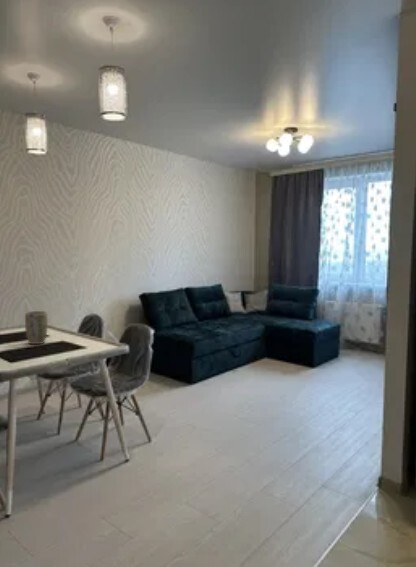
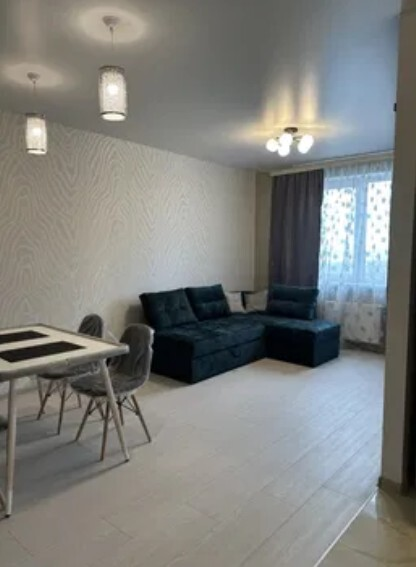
- plant pot (36, 327)
